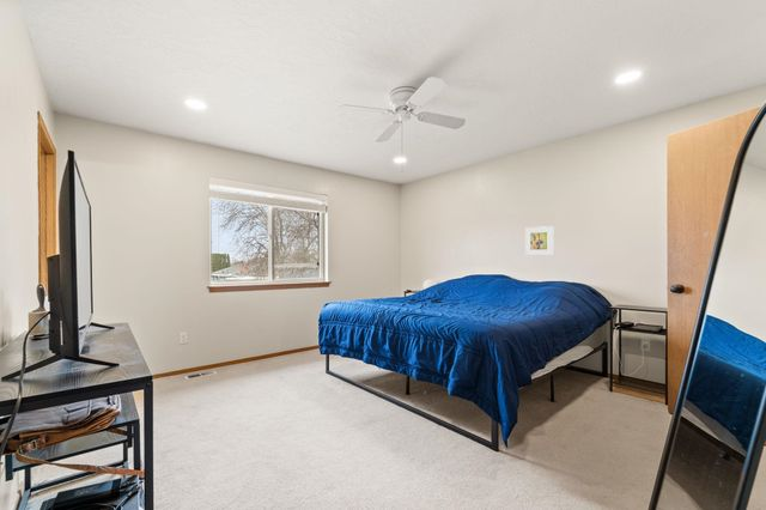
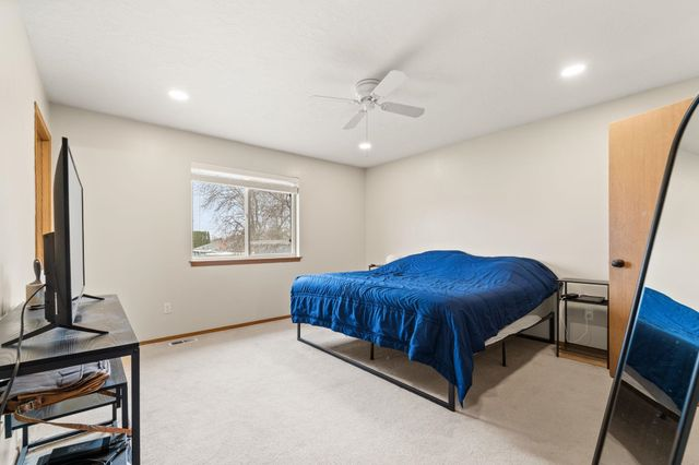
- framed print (539, 241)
